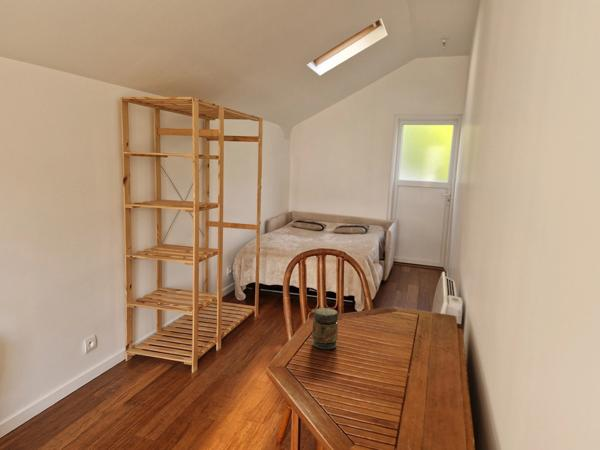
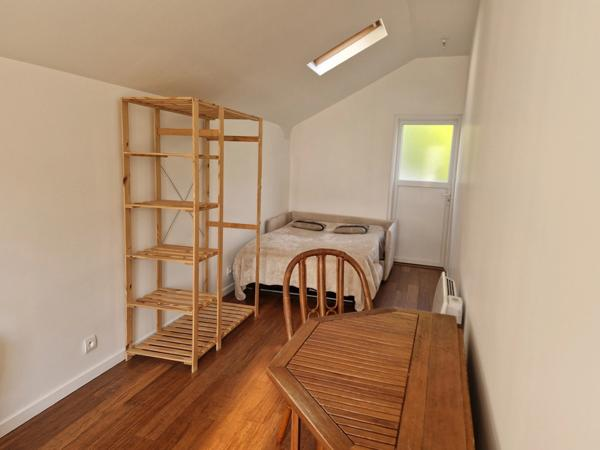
- jar (325, 328)
